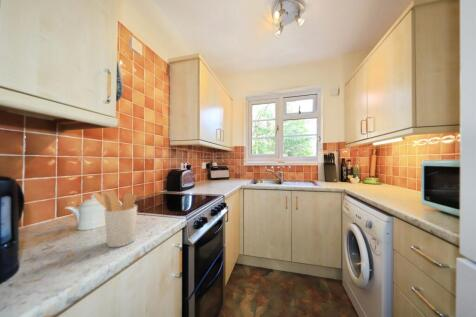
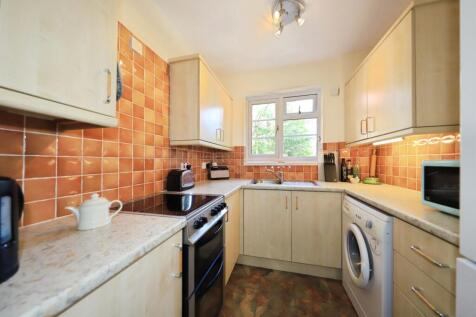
- utensil holder (115, 215)
